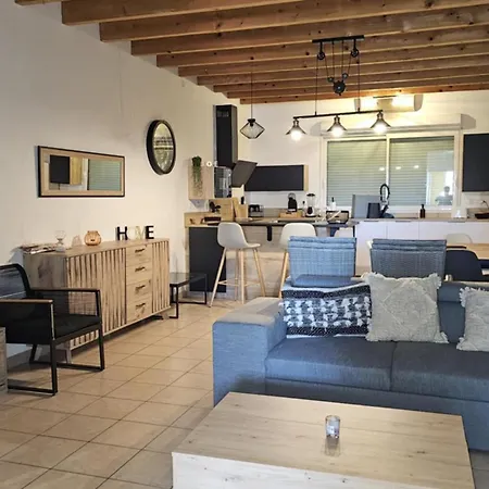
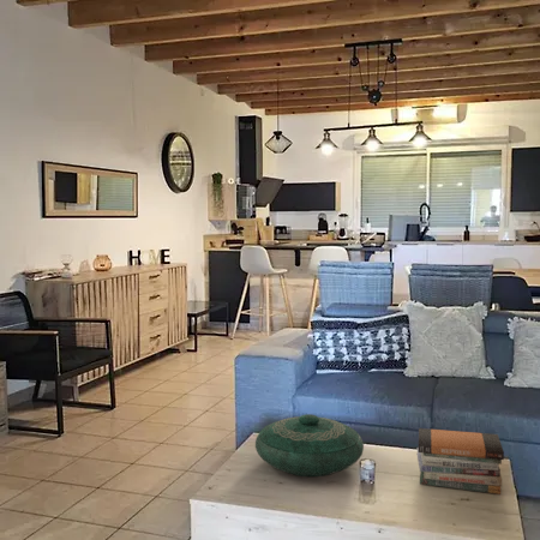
+ book stack (457, 458)
+ decorative bowl (308, 439)
